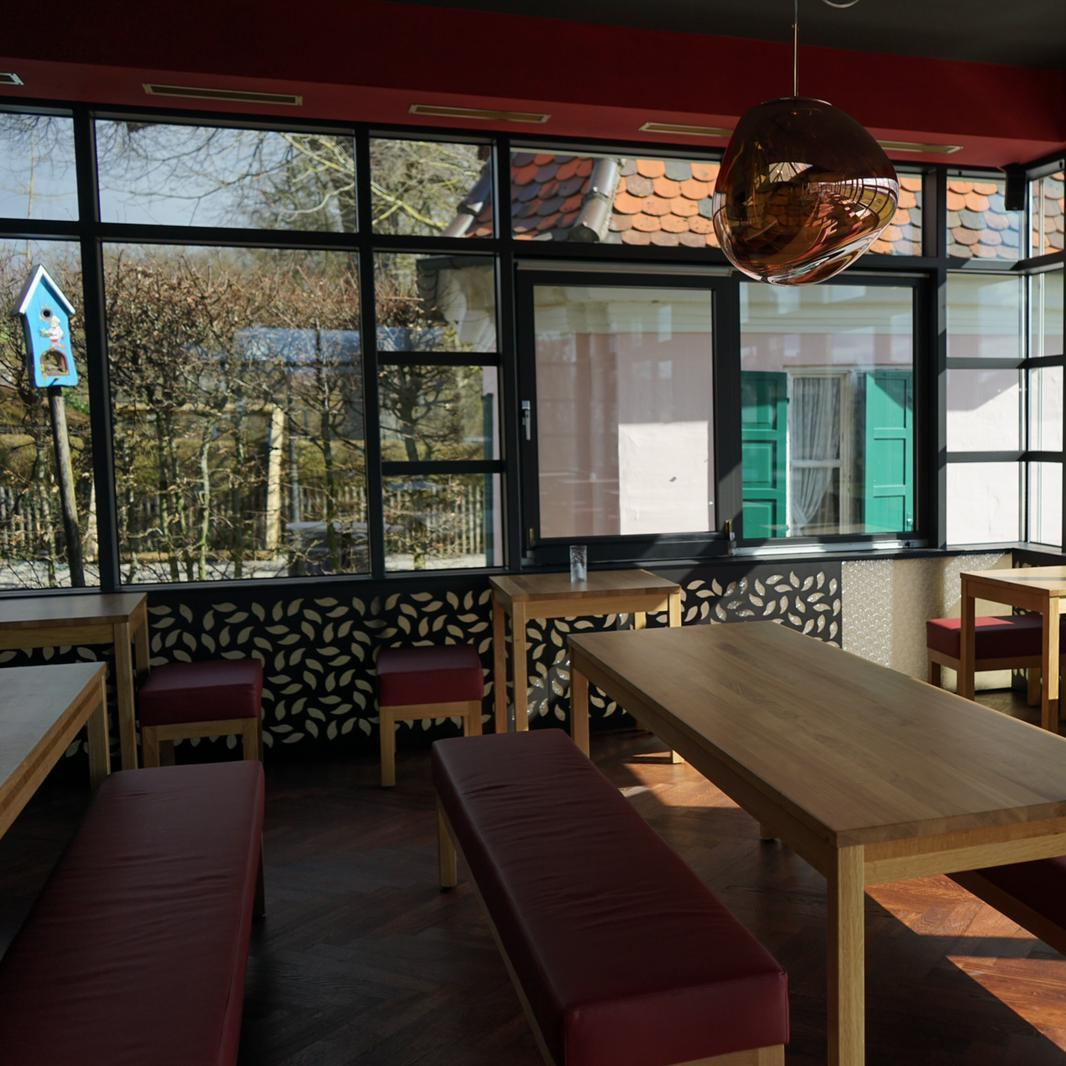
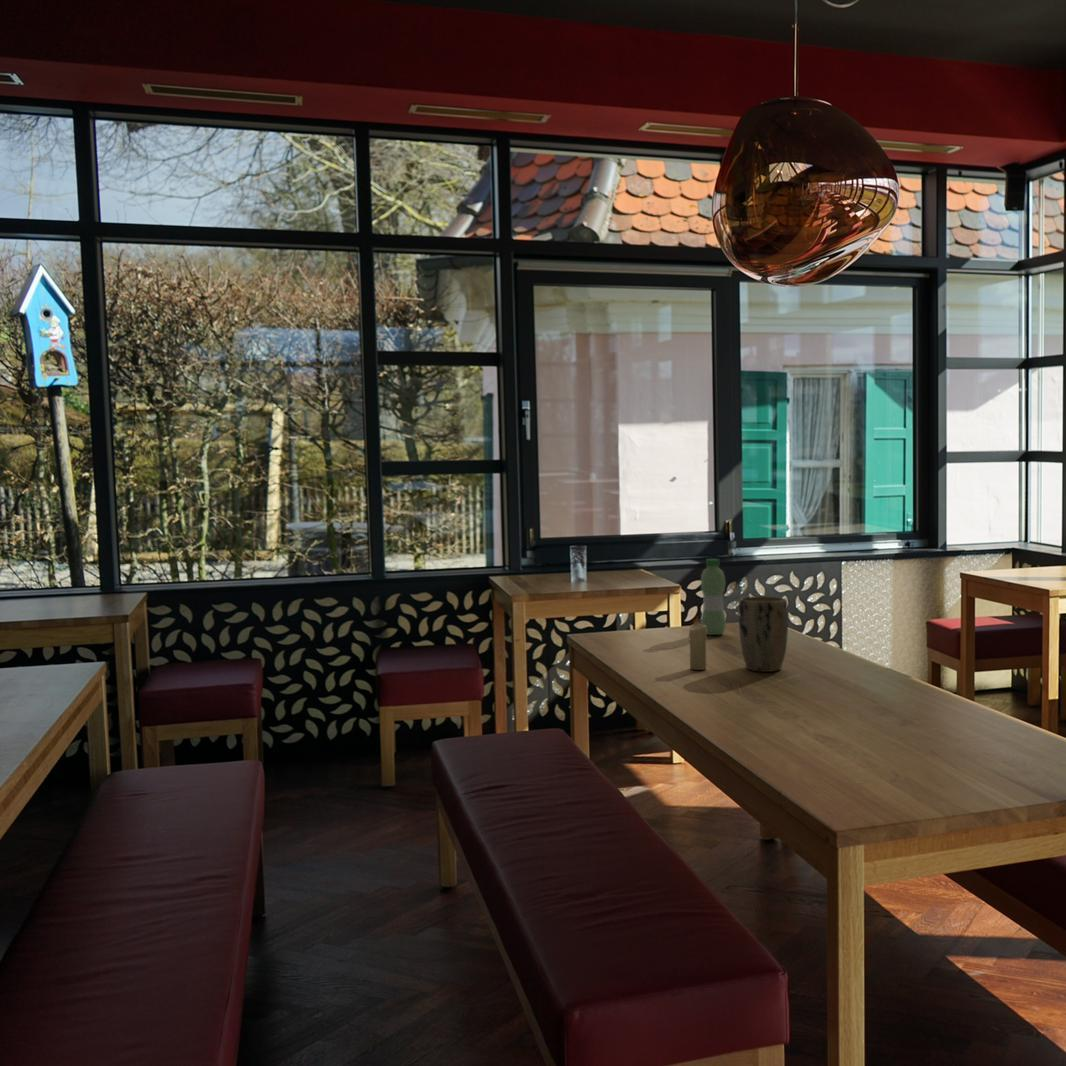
+ plant pot (763, 633)
+ candle (698, 642)
+ water bottle (713, 596)
